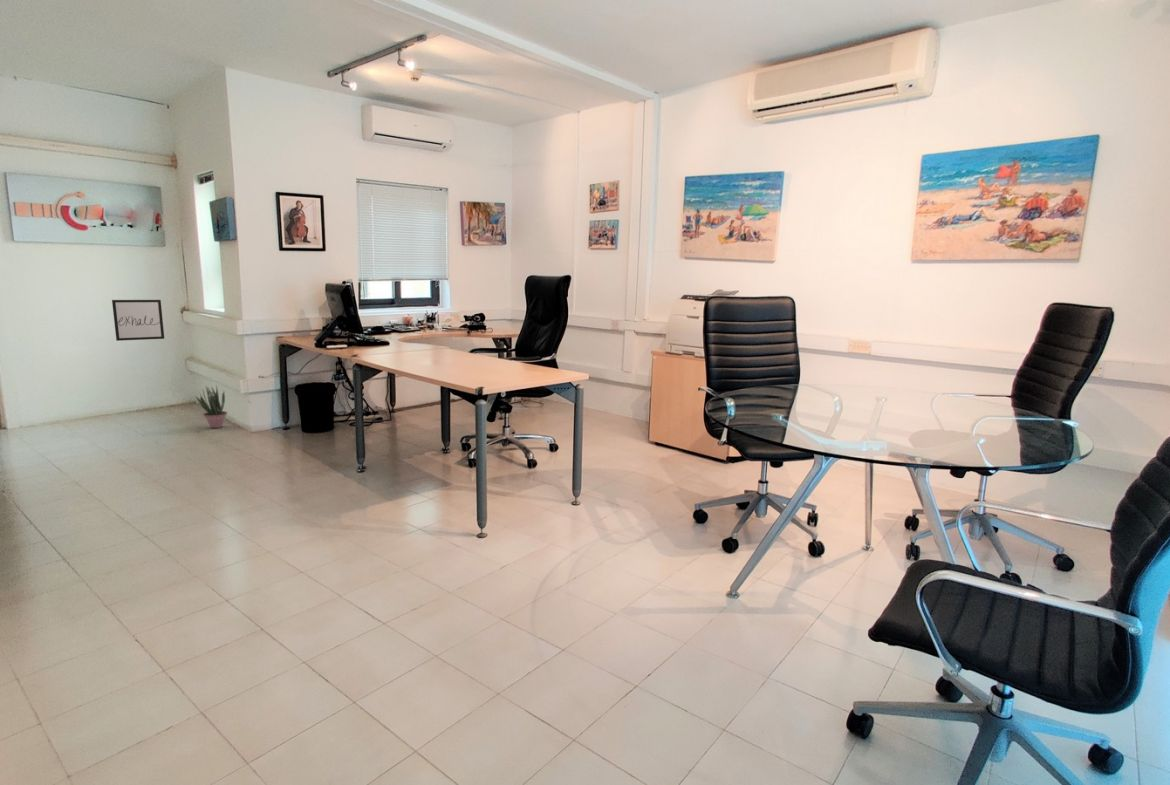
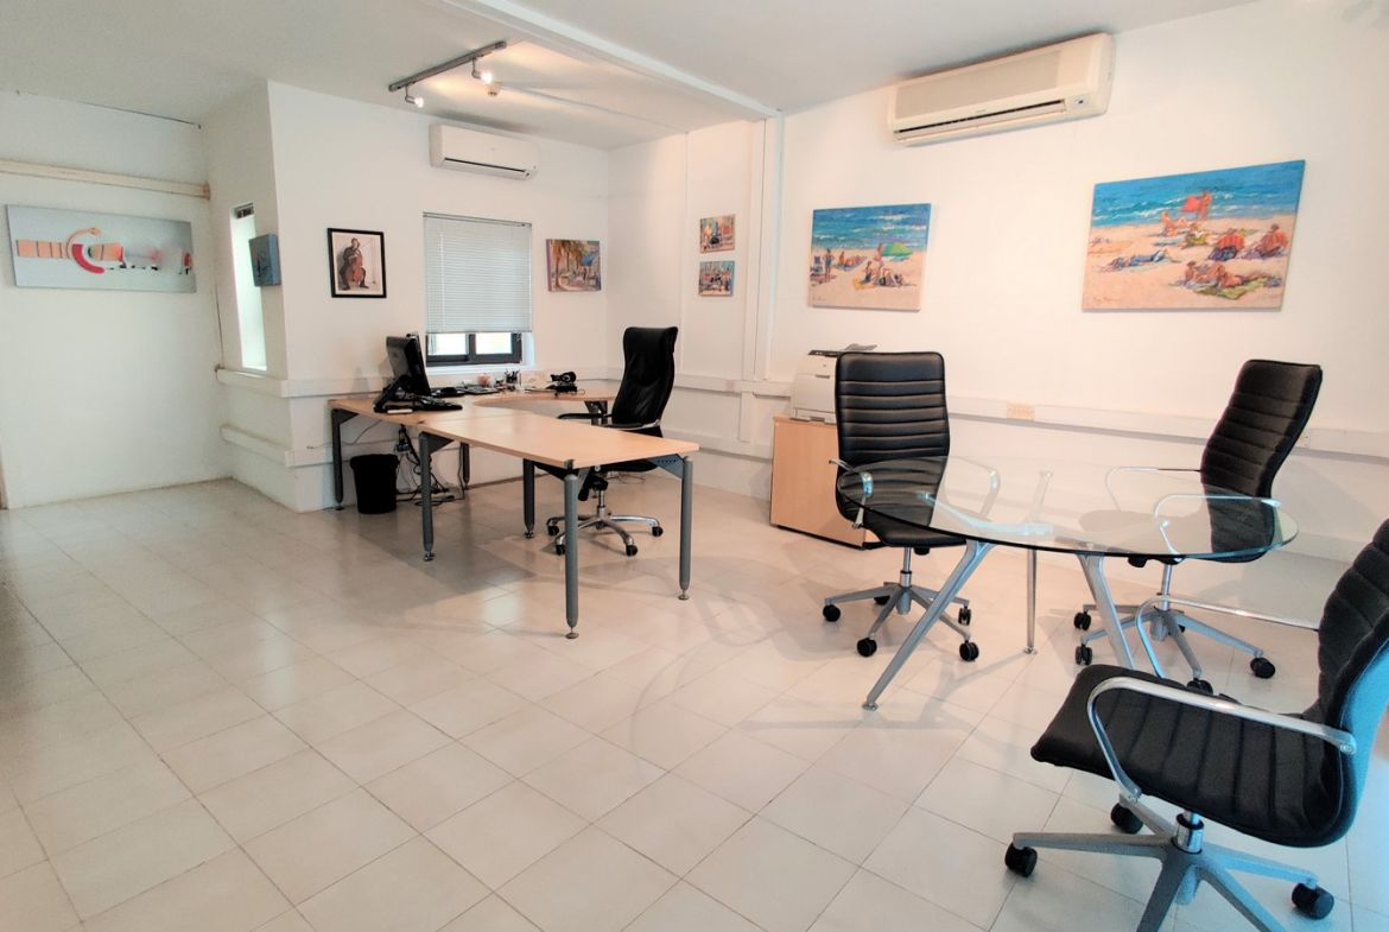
- wall art (138, 319)
- potted plant (212, 406)
